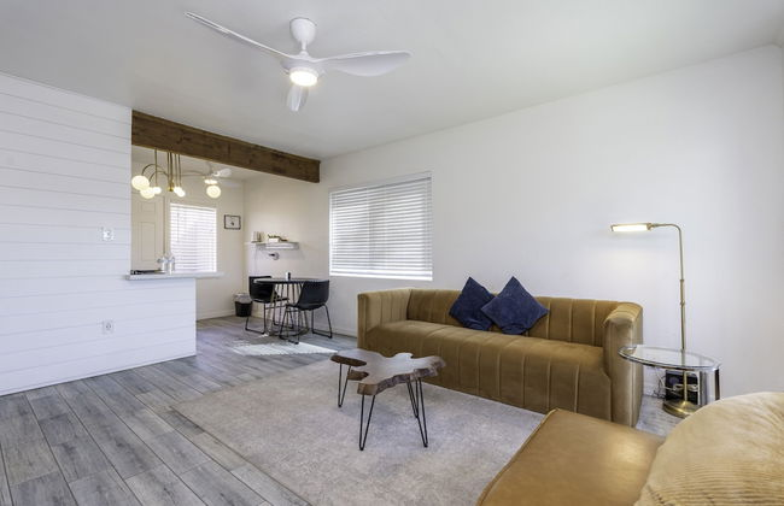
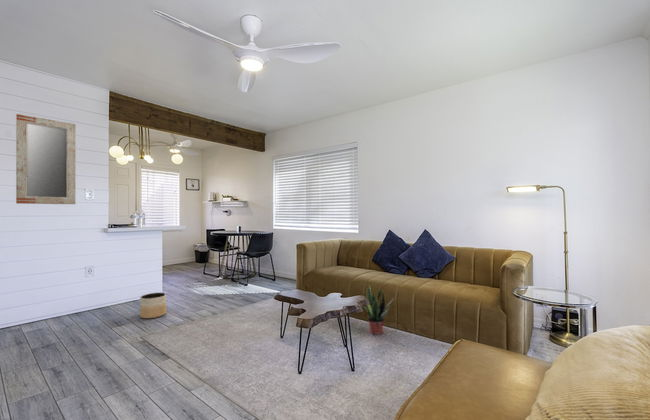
+ potted plant (375, 309)
+ home mirror (47, 161)
+ planter (153, 305)
